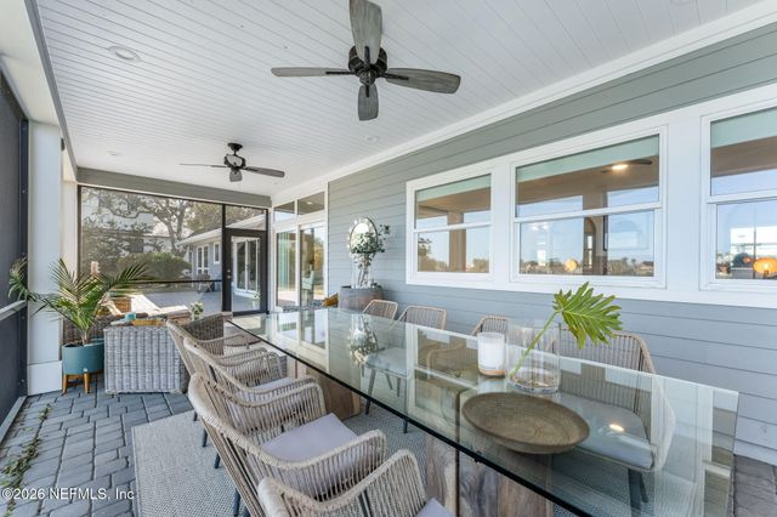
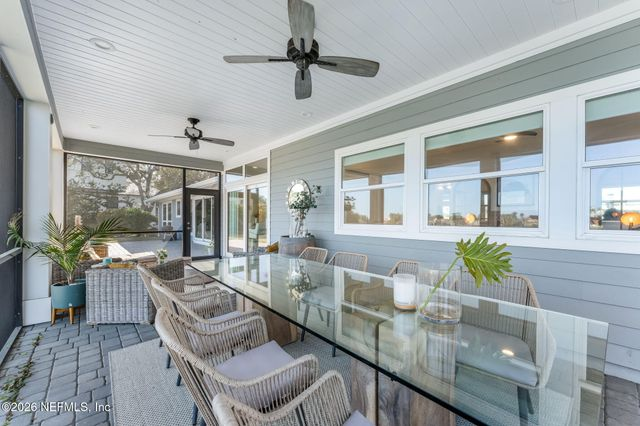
- decorative bowl (521, 427)
